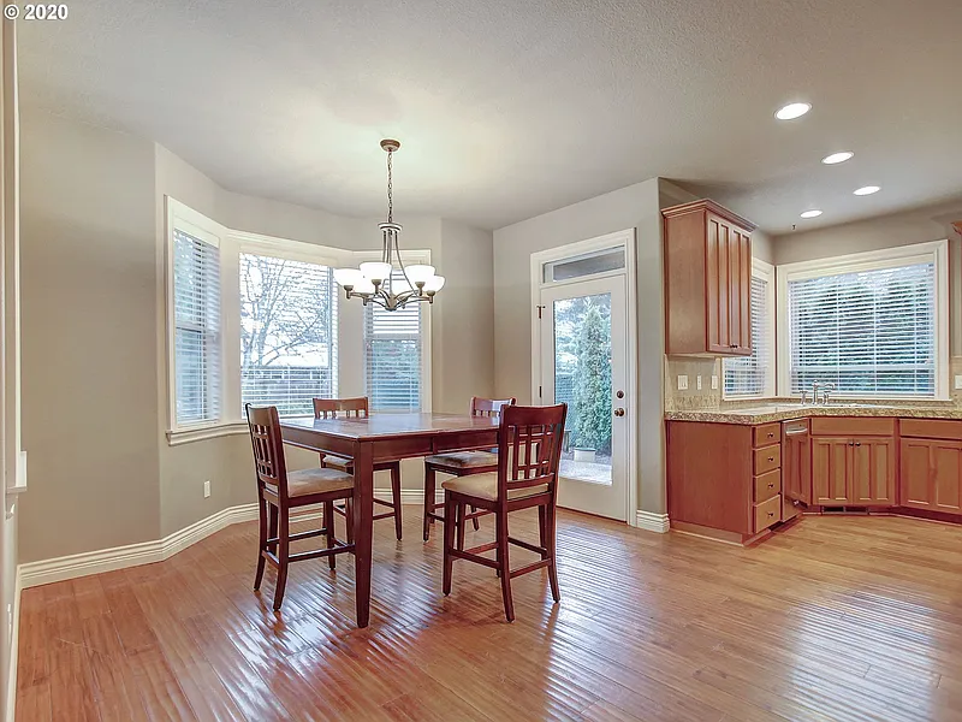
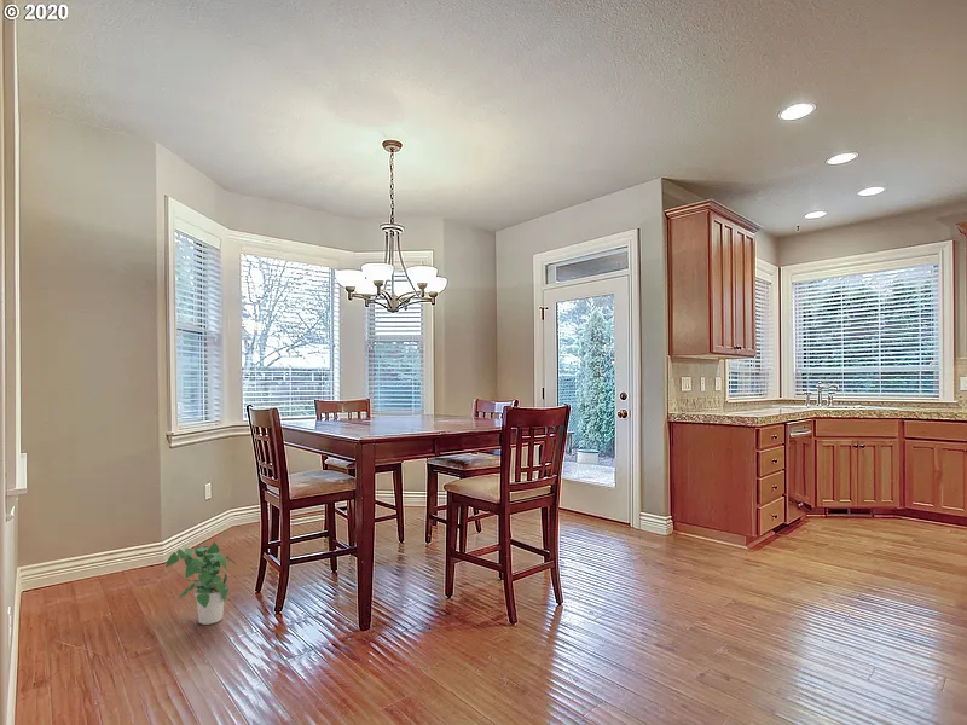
+ potted plant (203, 582)
